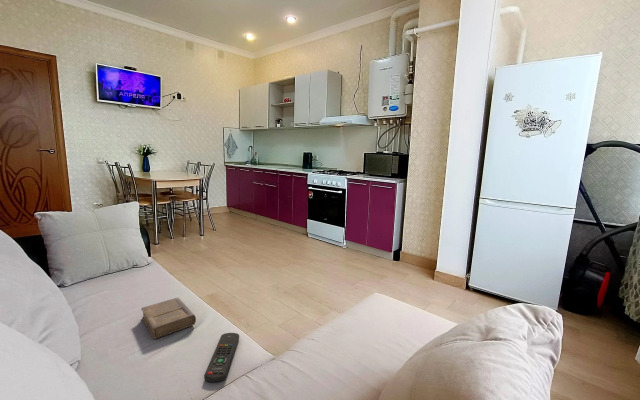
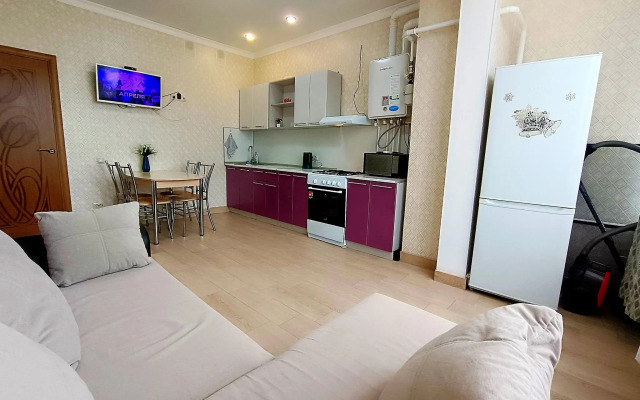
- book (166, 313)
- remote control (223, 354)
